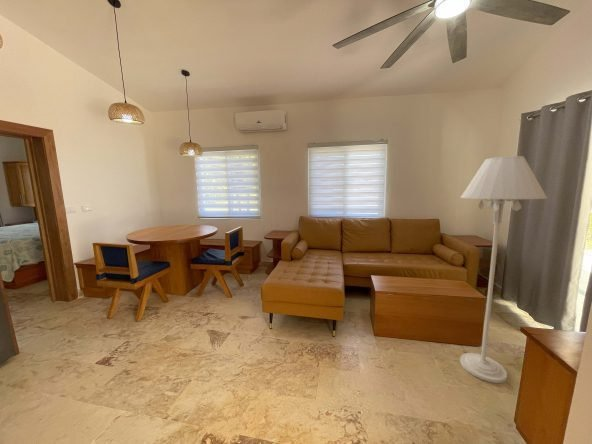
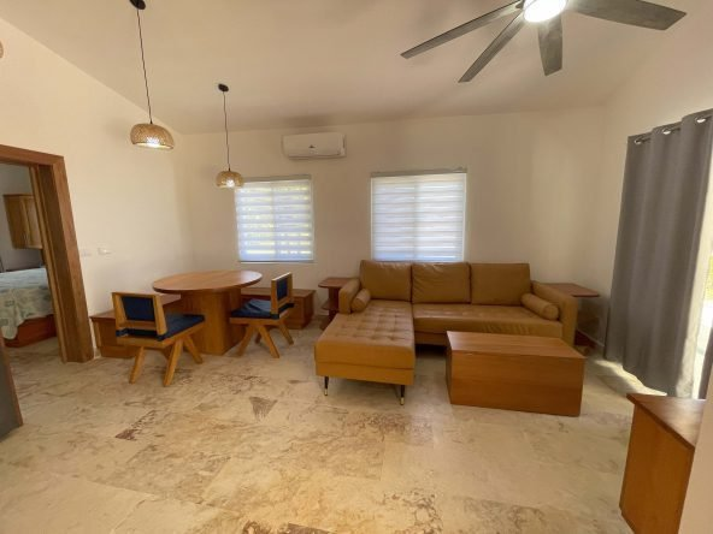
- floor lamp (492, 269)
